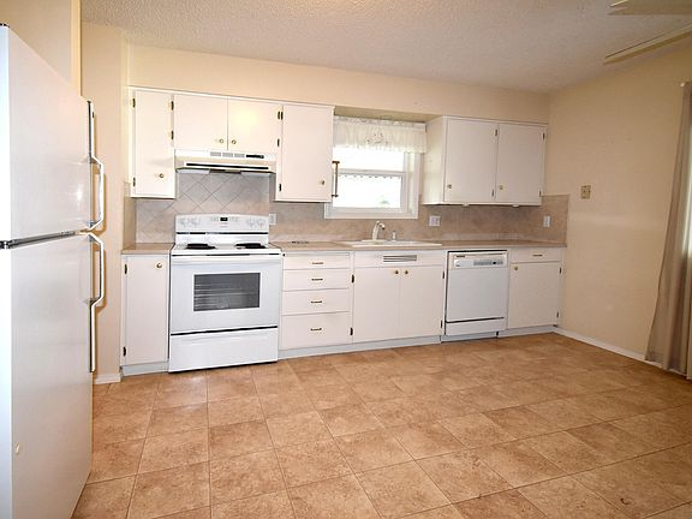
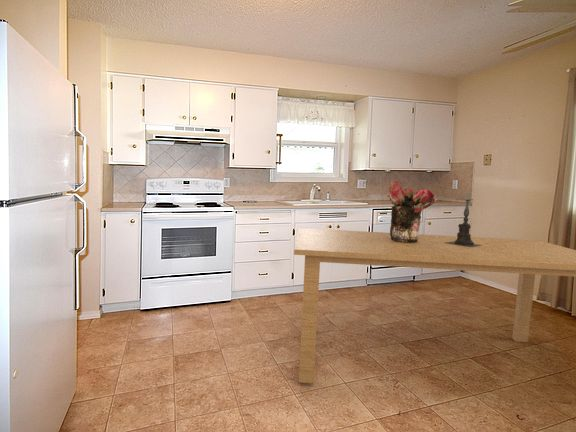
+ bouquet (408, 210)
+ dining table (433, 268)
+ candle holder (465, 217)
